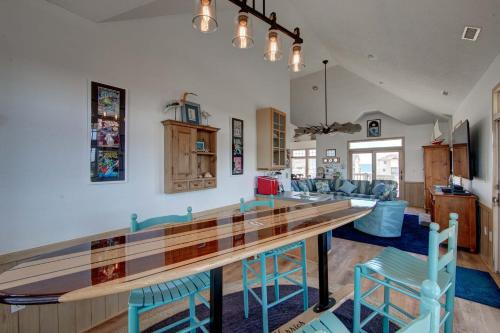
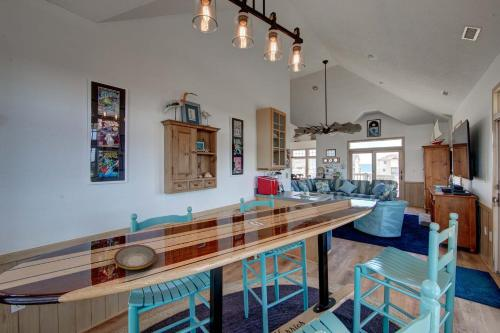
+ plate (135, 258)
